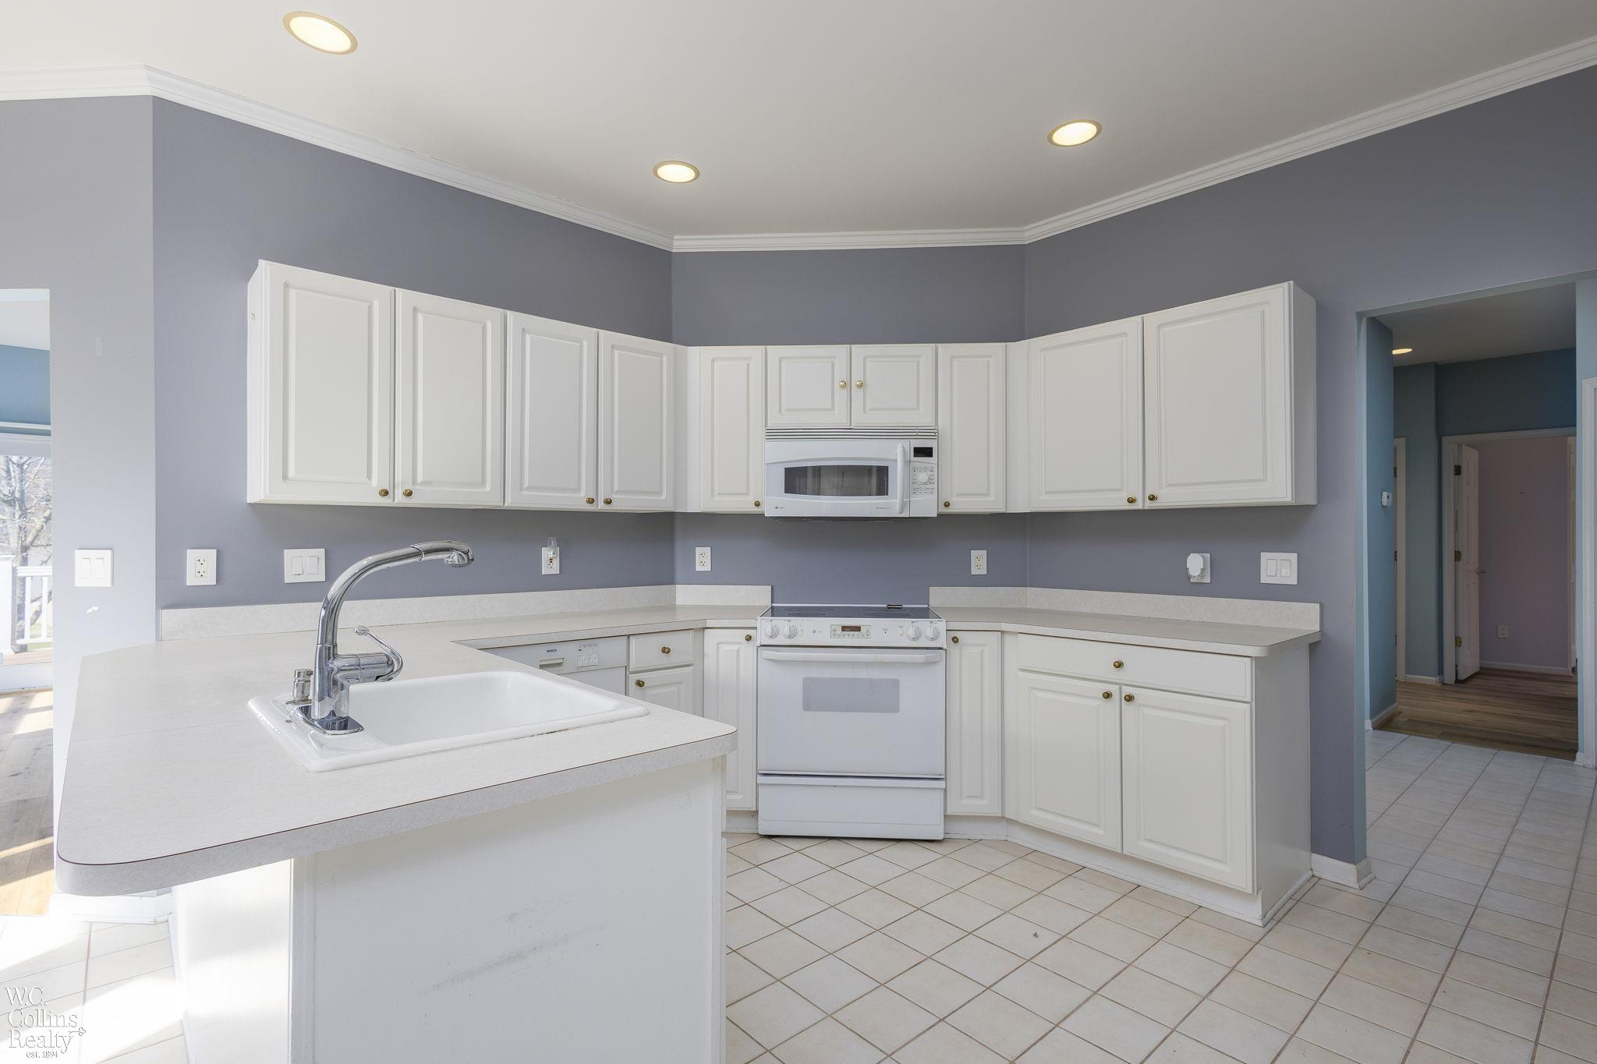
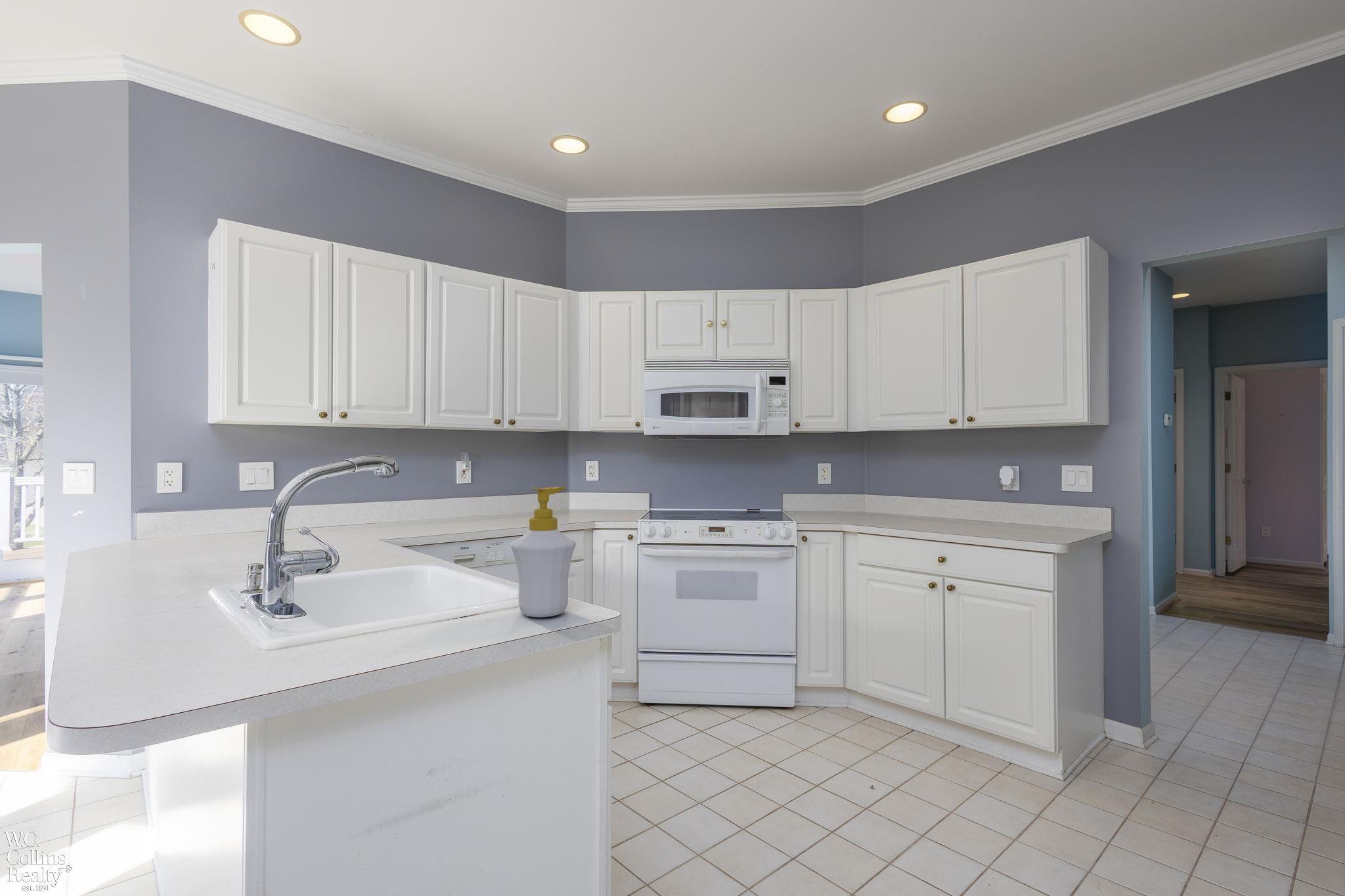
+ soap bottle (543, 549)
